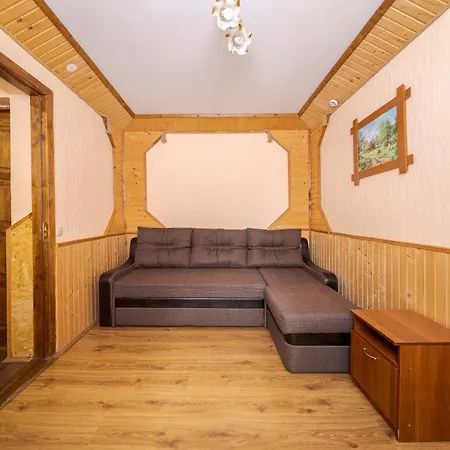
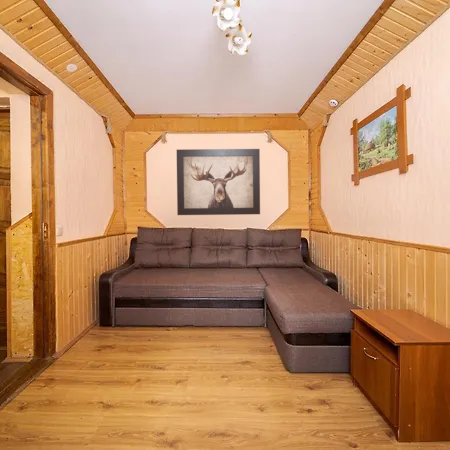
+ wall art (218, 182)
